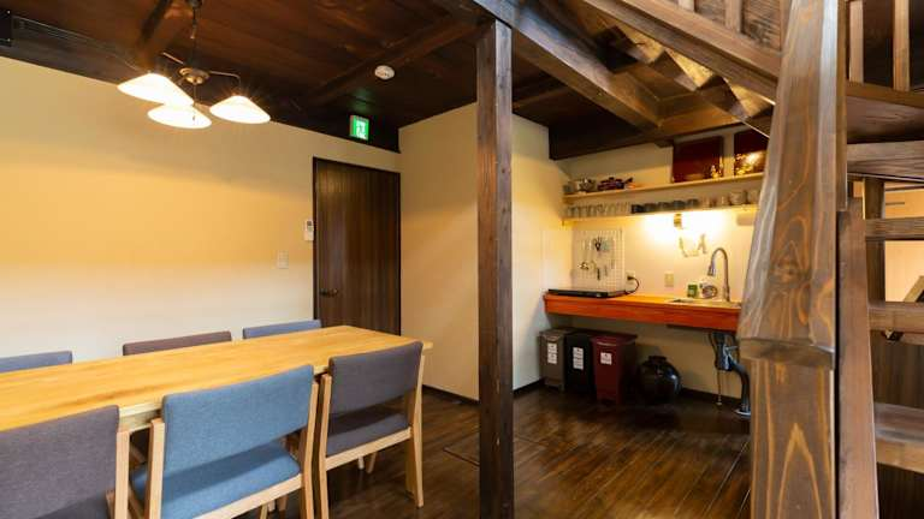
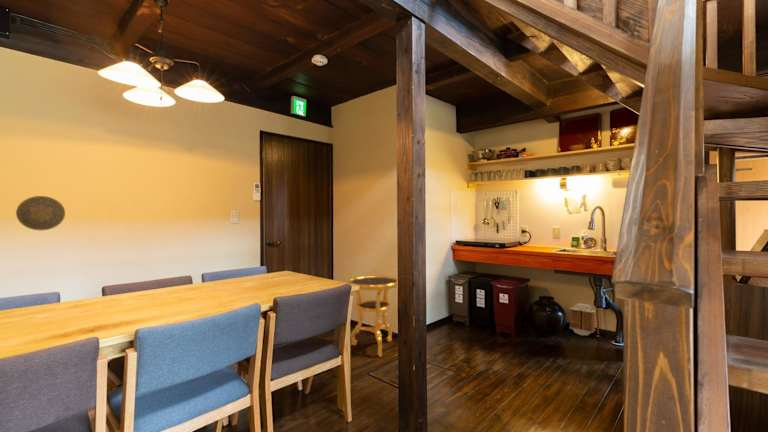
+ decorative plate (41, 213)
+ beehive (582, 319)
+ side table (374, 311)
